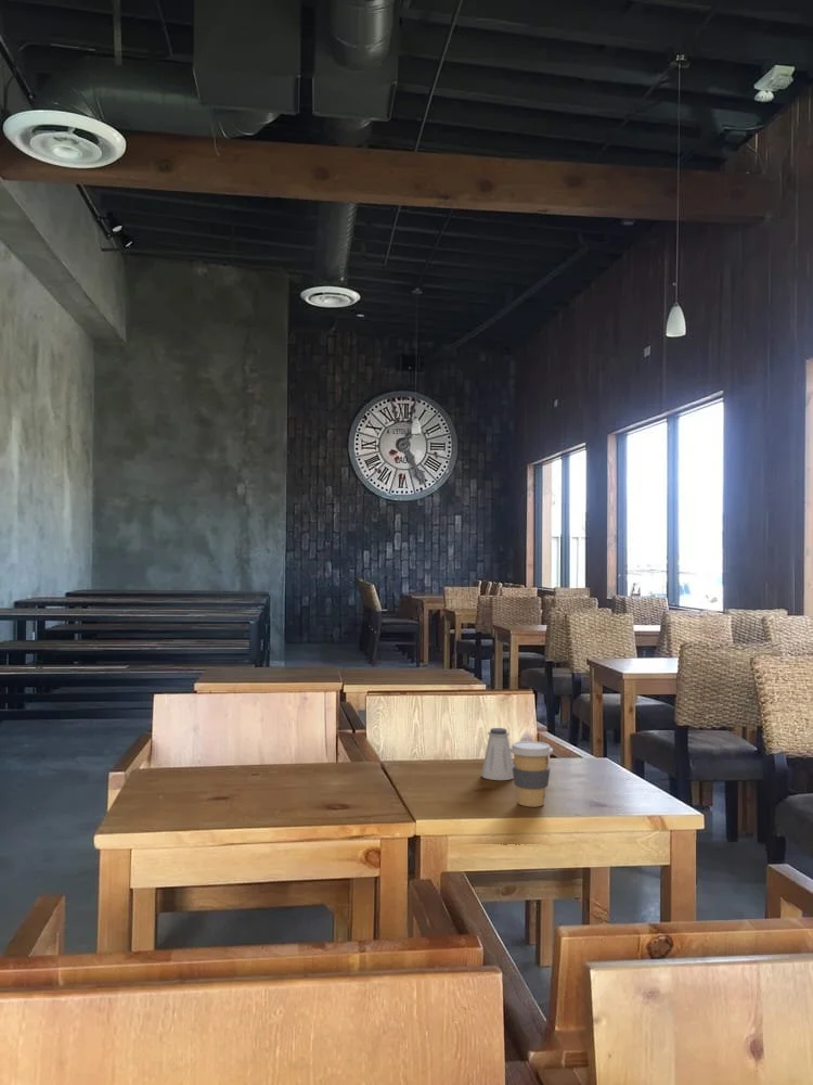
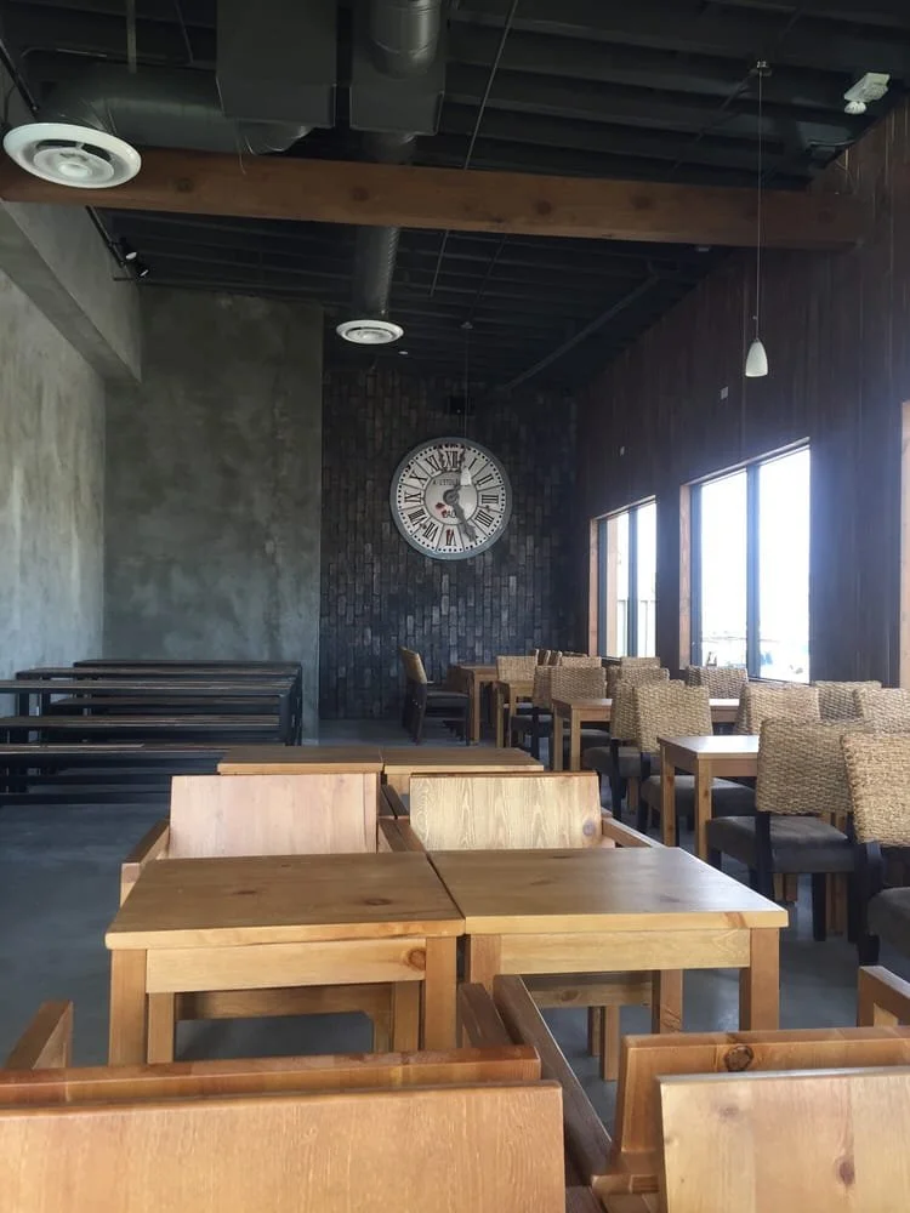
- saltshaker (498, 752)
- coffee cup (530, 774)
